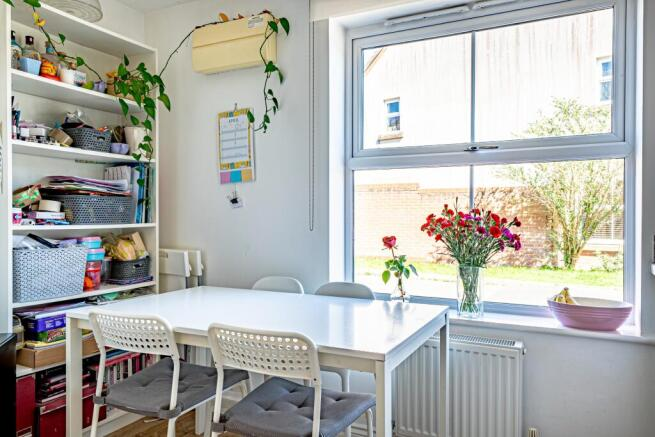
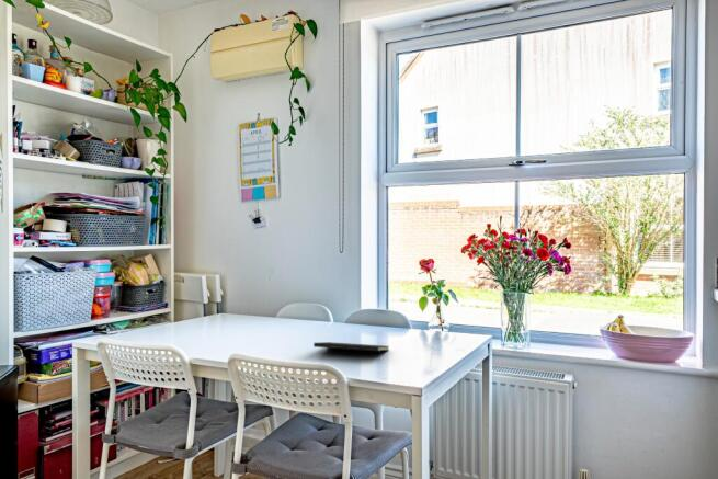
+ notepad (352, 346)
